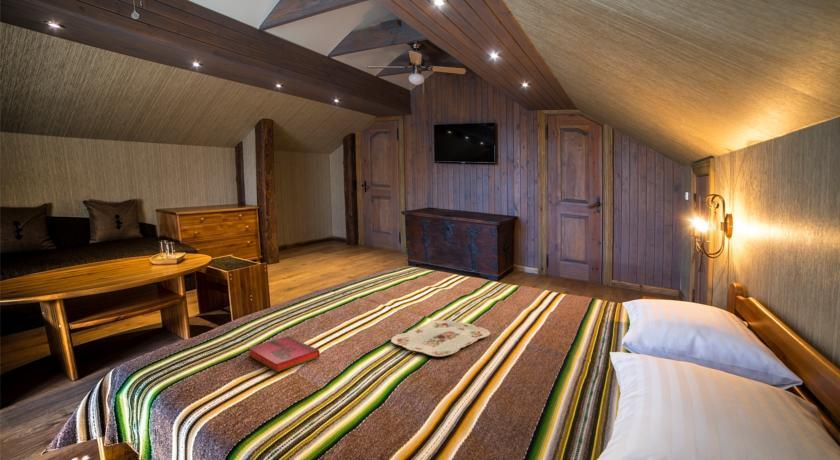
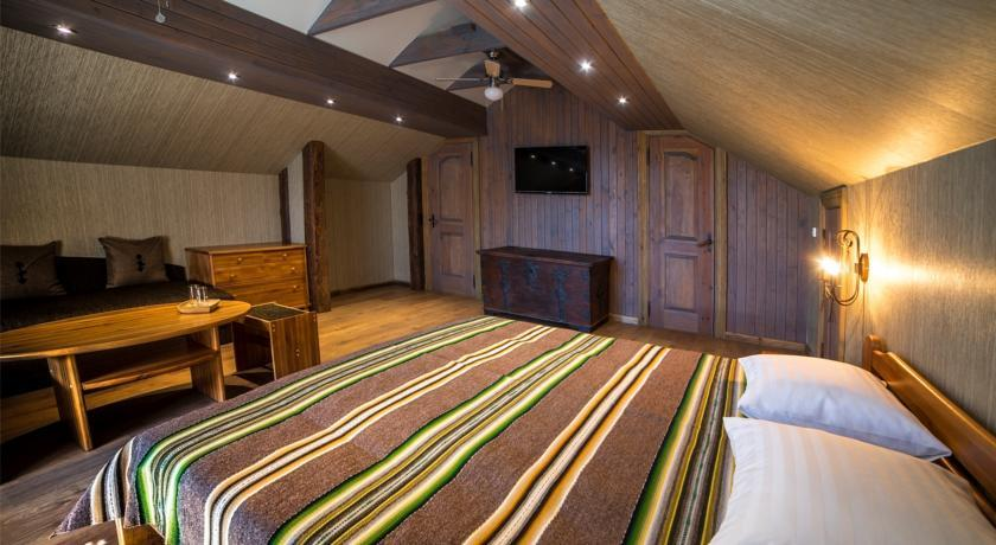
- serving tray (441, 337)
- hardback book (283, 352)
